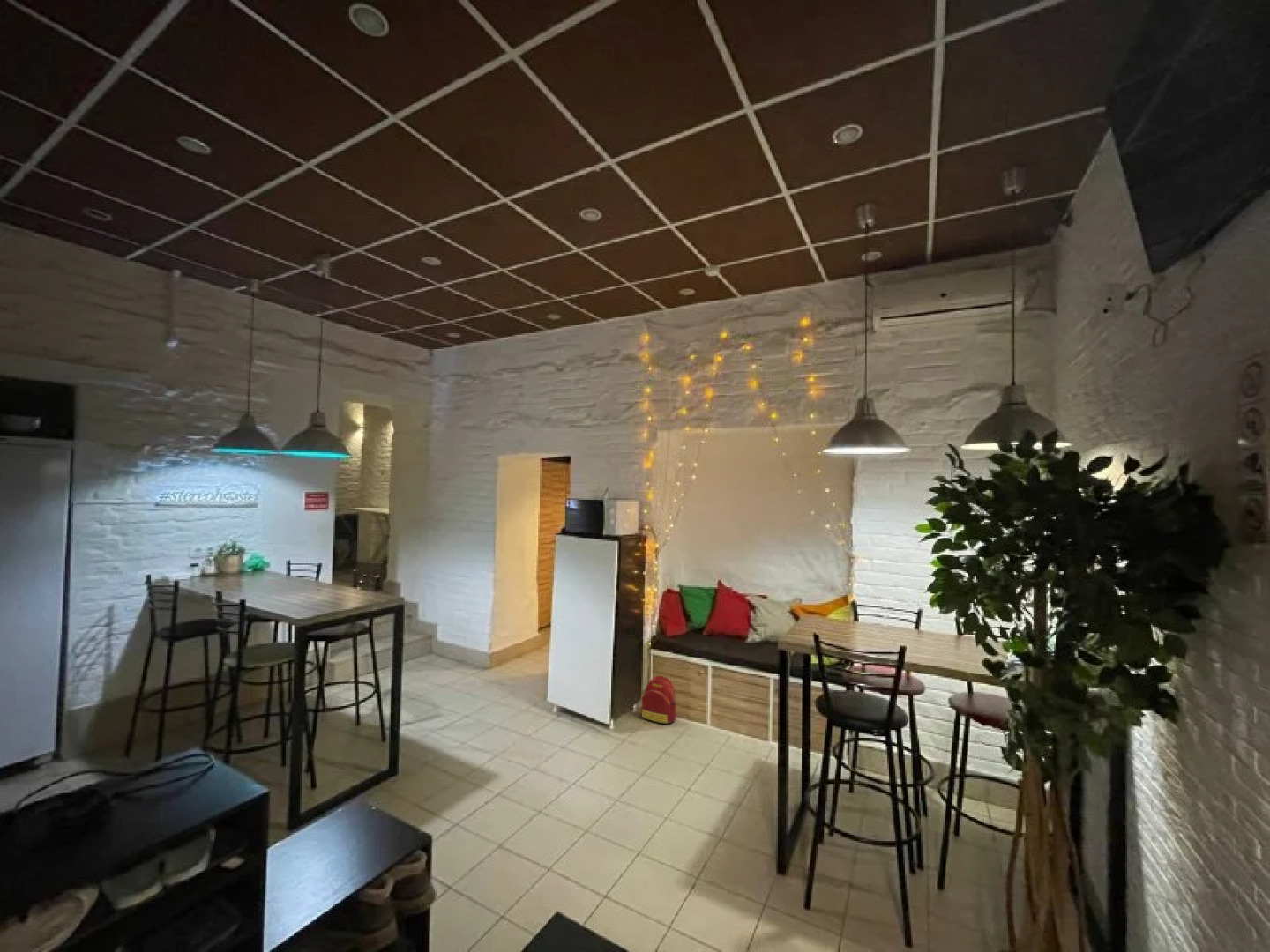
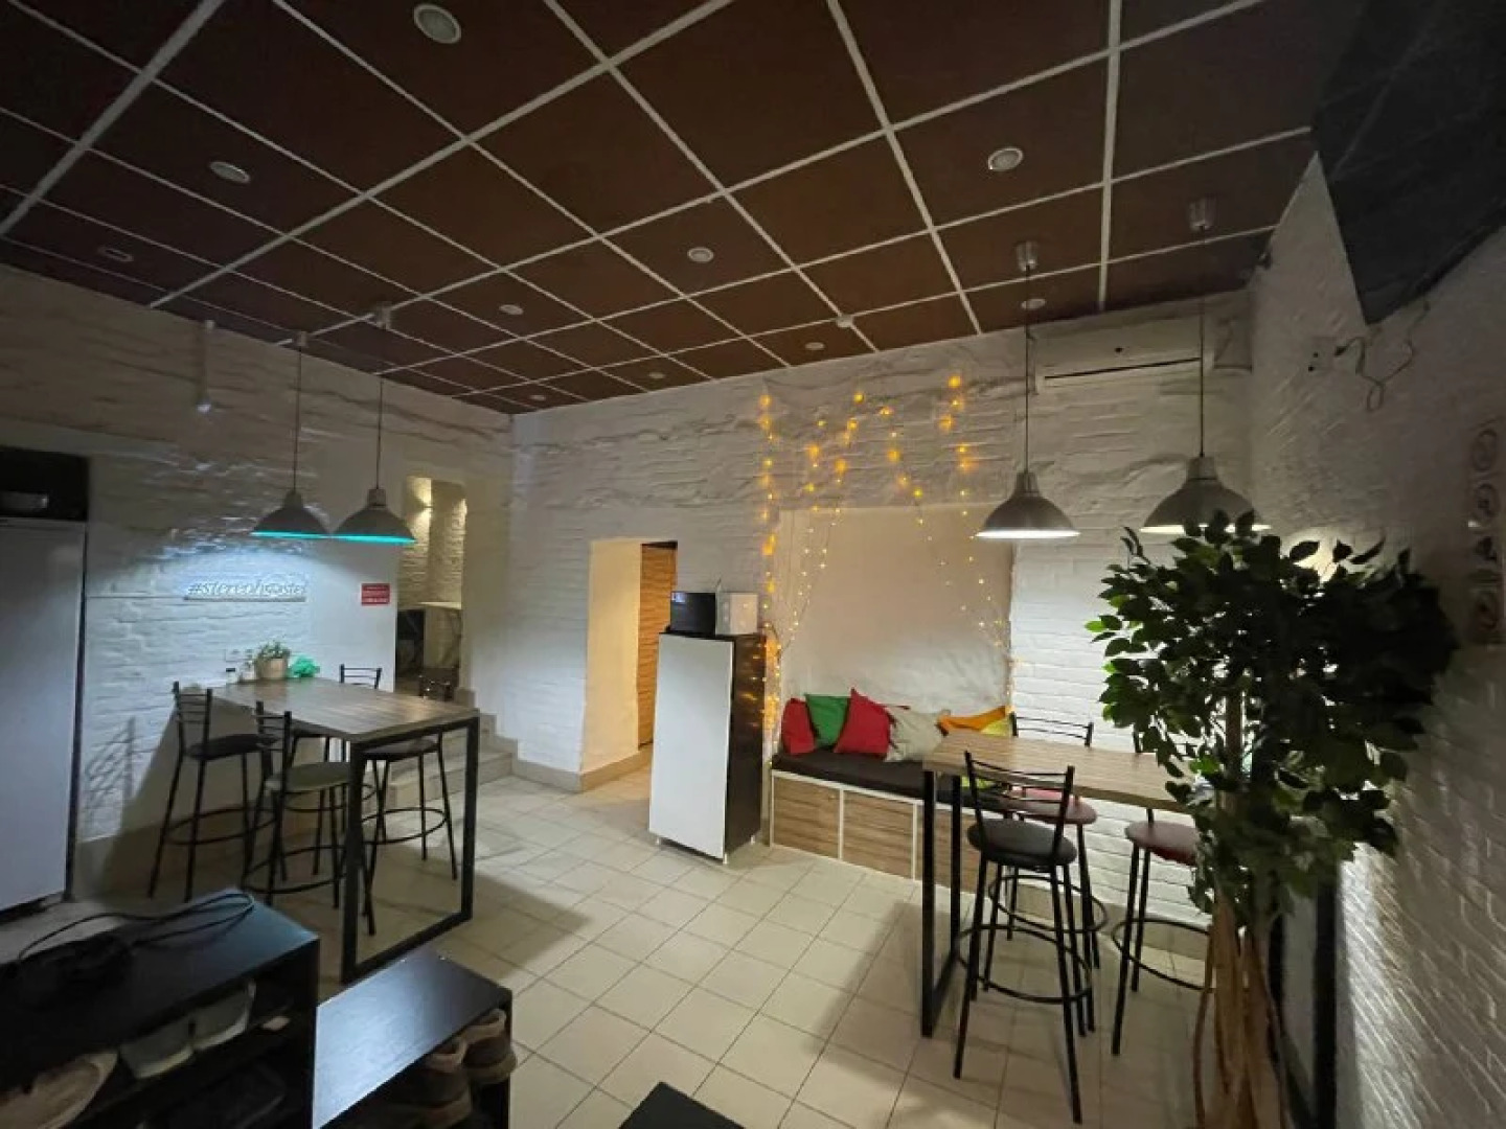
- backpack (658, 694)
